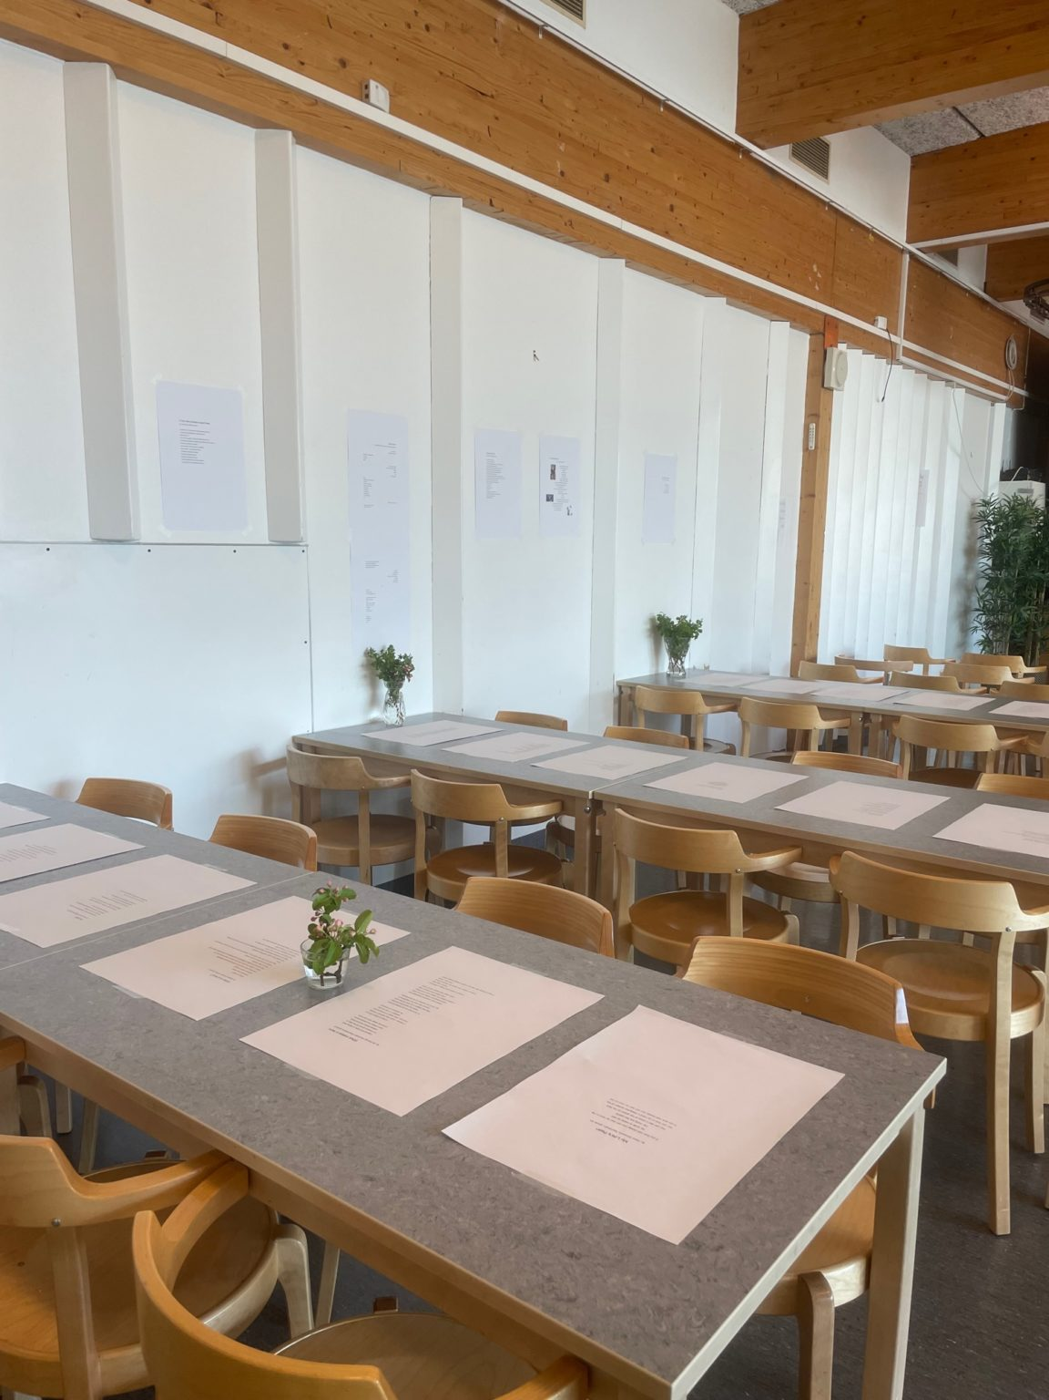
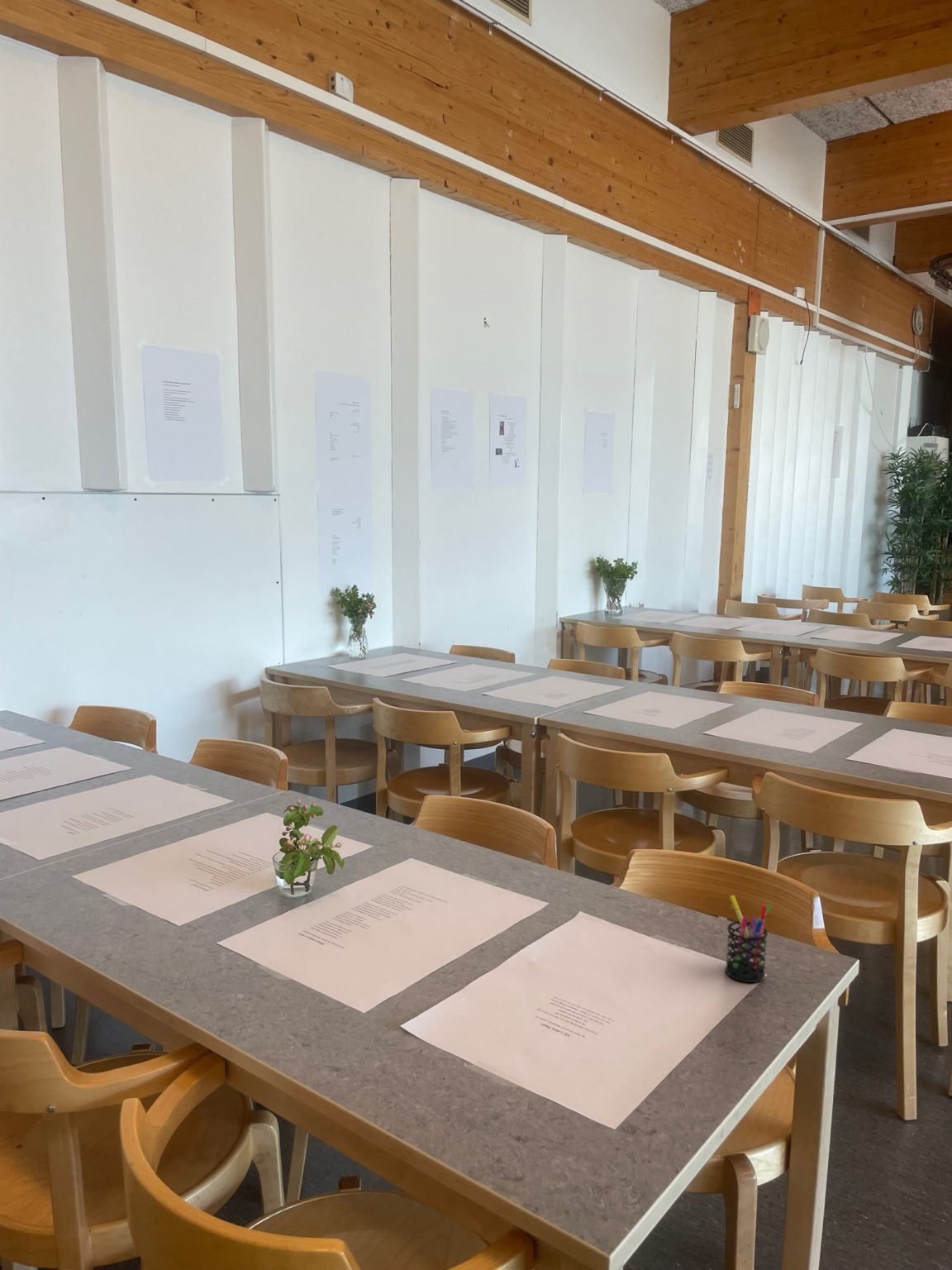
+ pen holder (752, 935)
